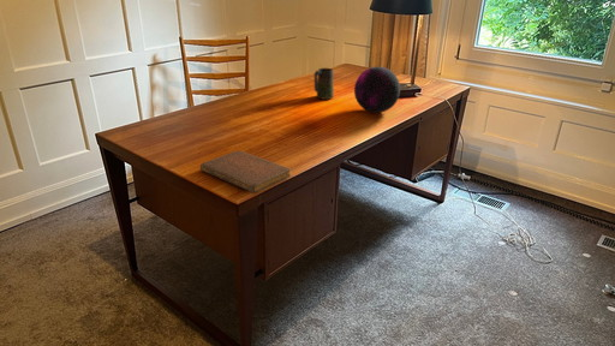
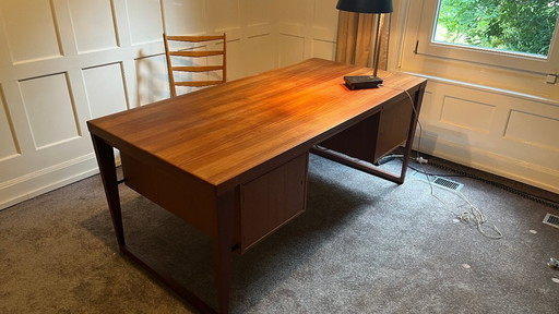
- notebook (245, 169)
- decorative orb (376, 89)
- mug (322, 83)
